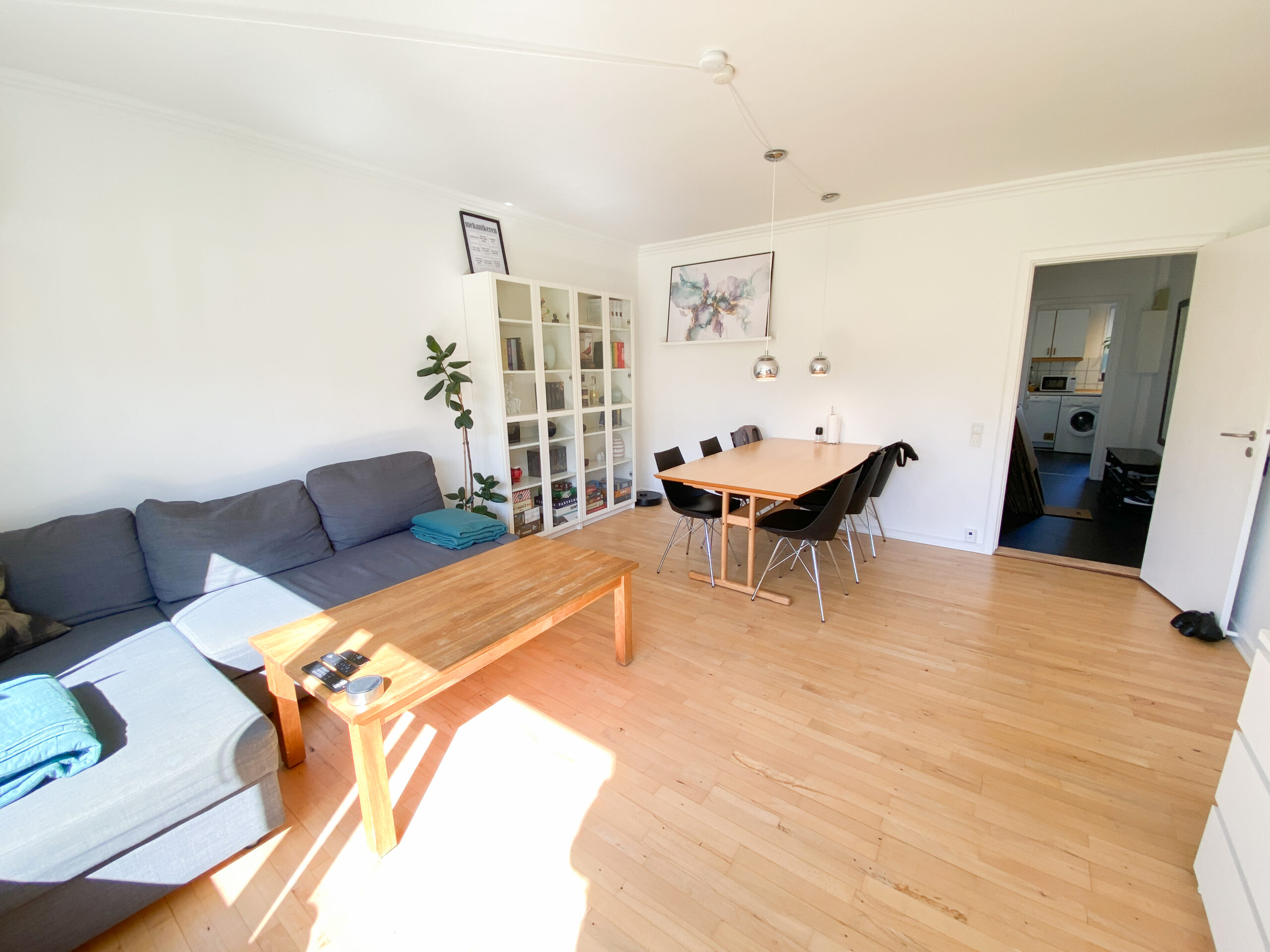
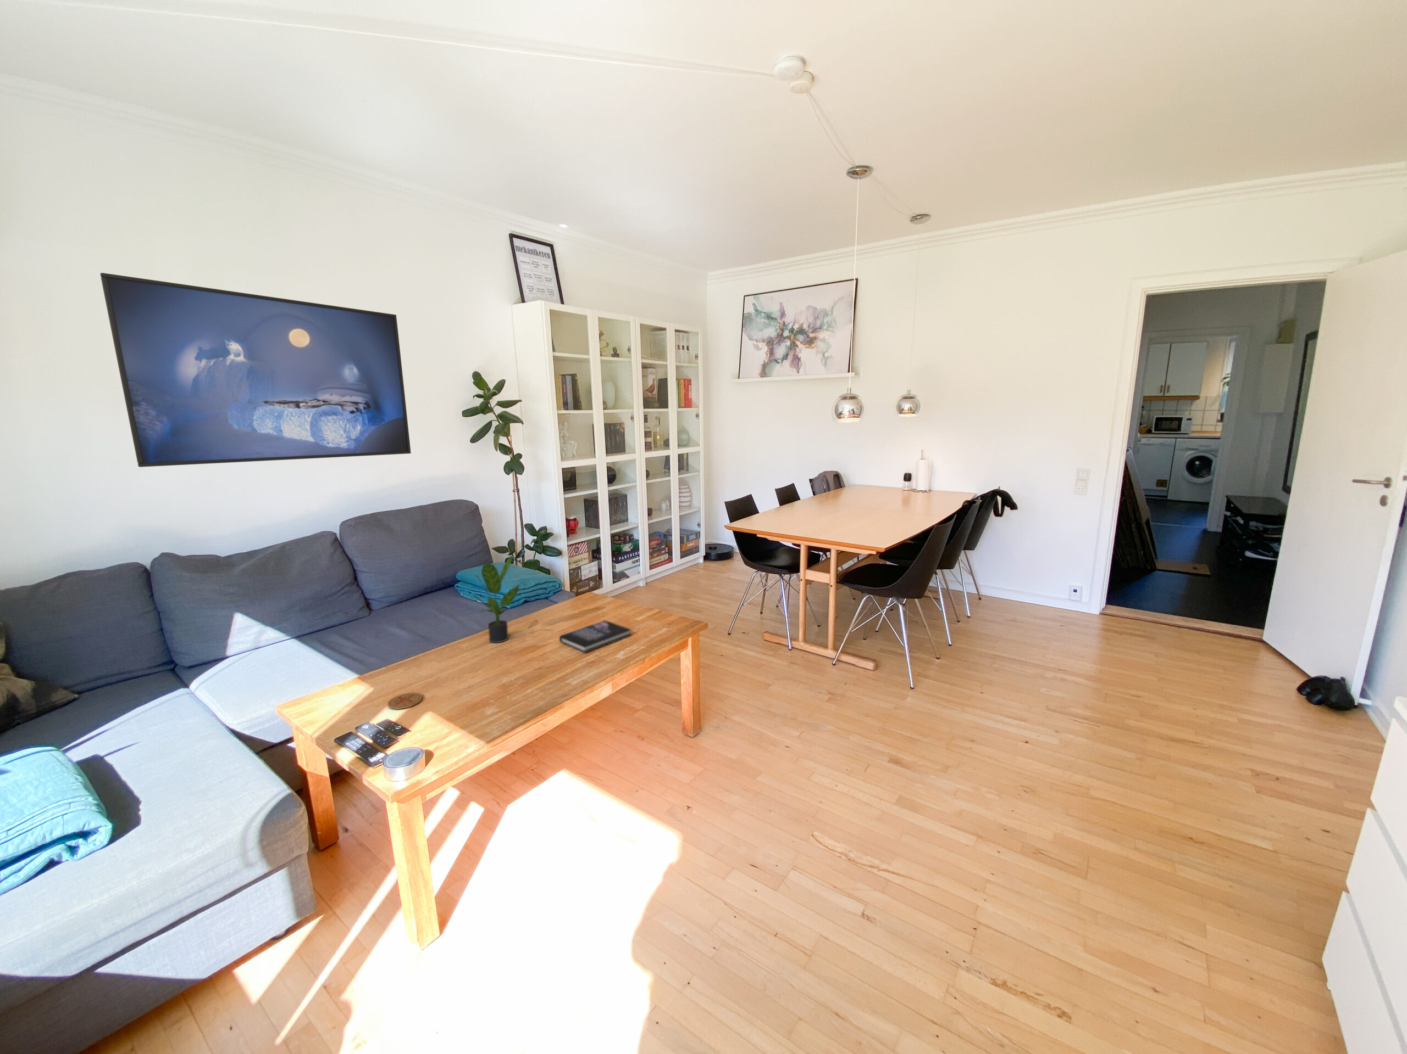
+ coaster (405, 701)
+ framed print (285, 381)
+ book (596, 636)
+ potted plant (497, 597)
